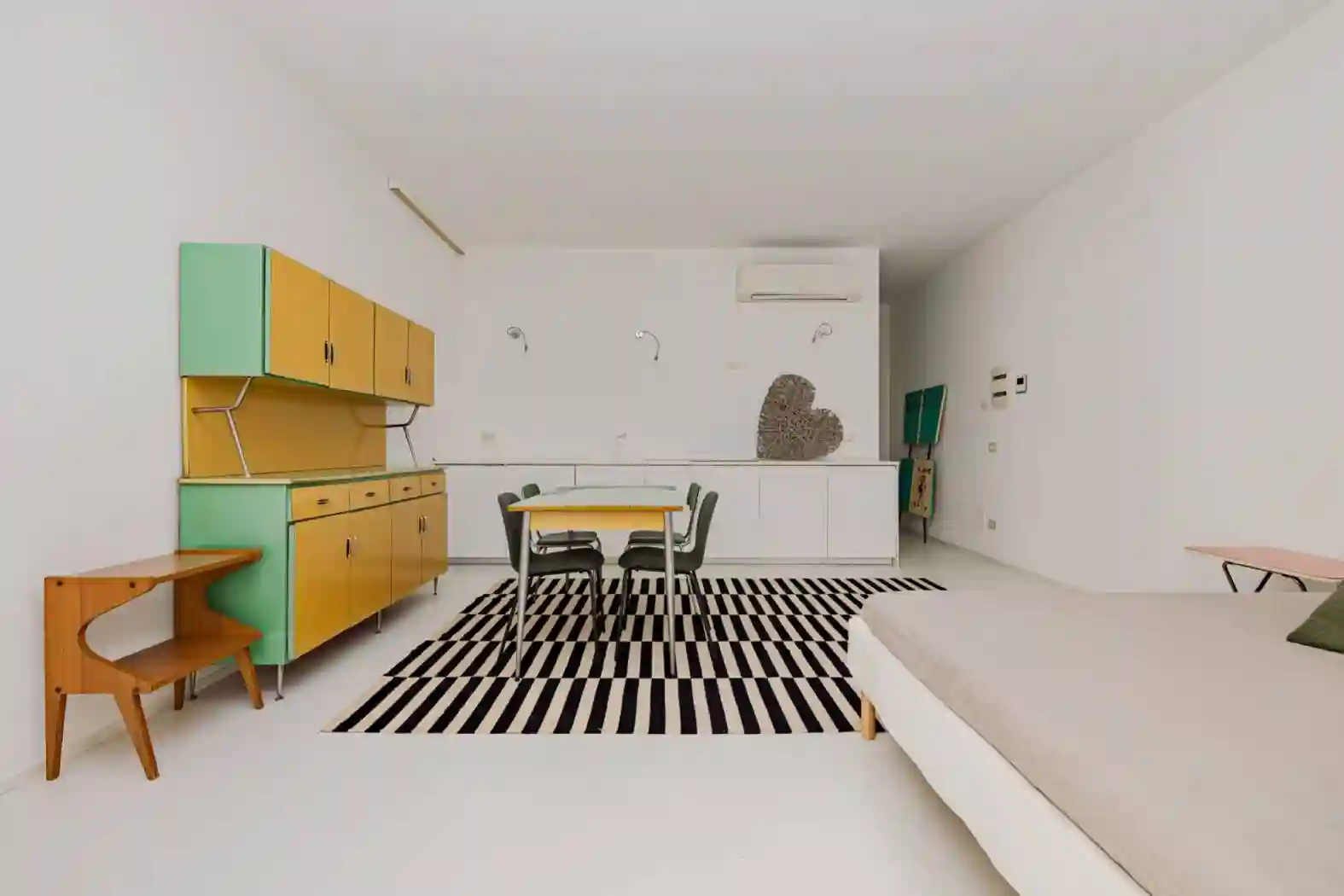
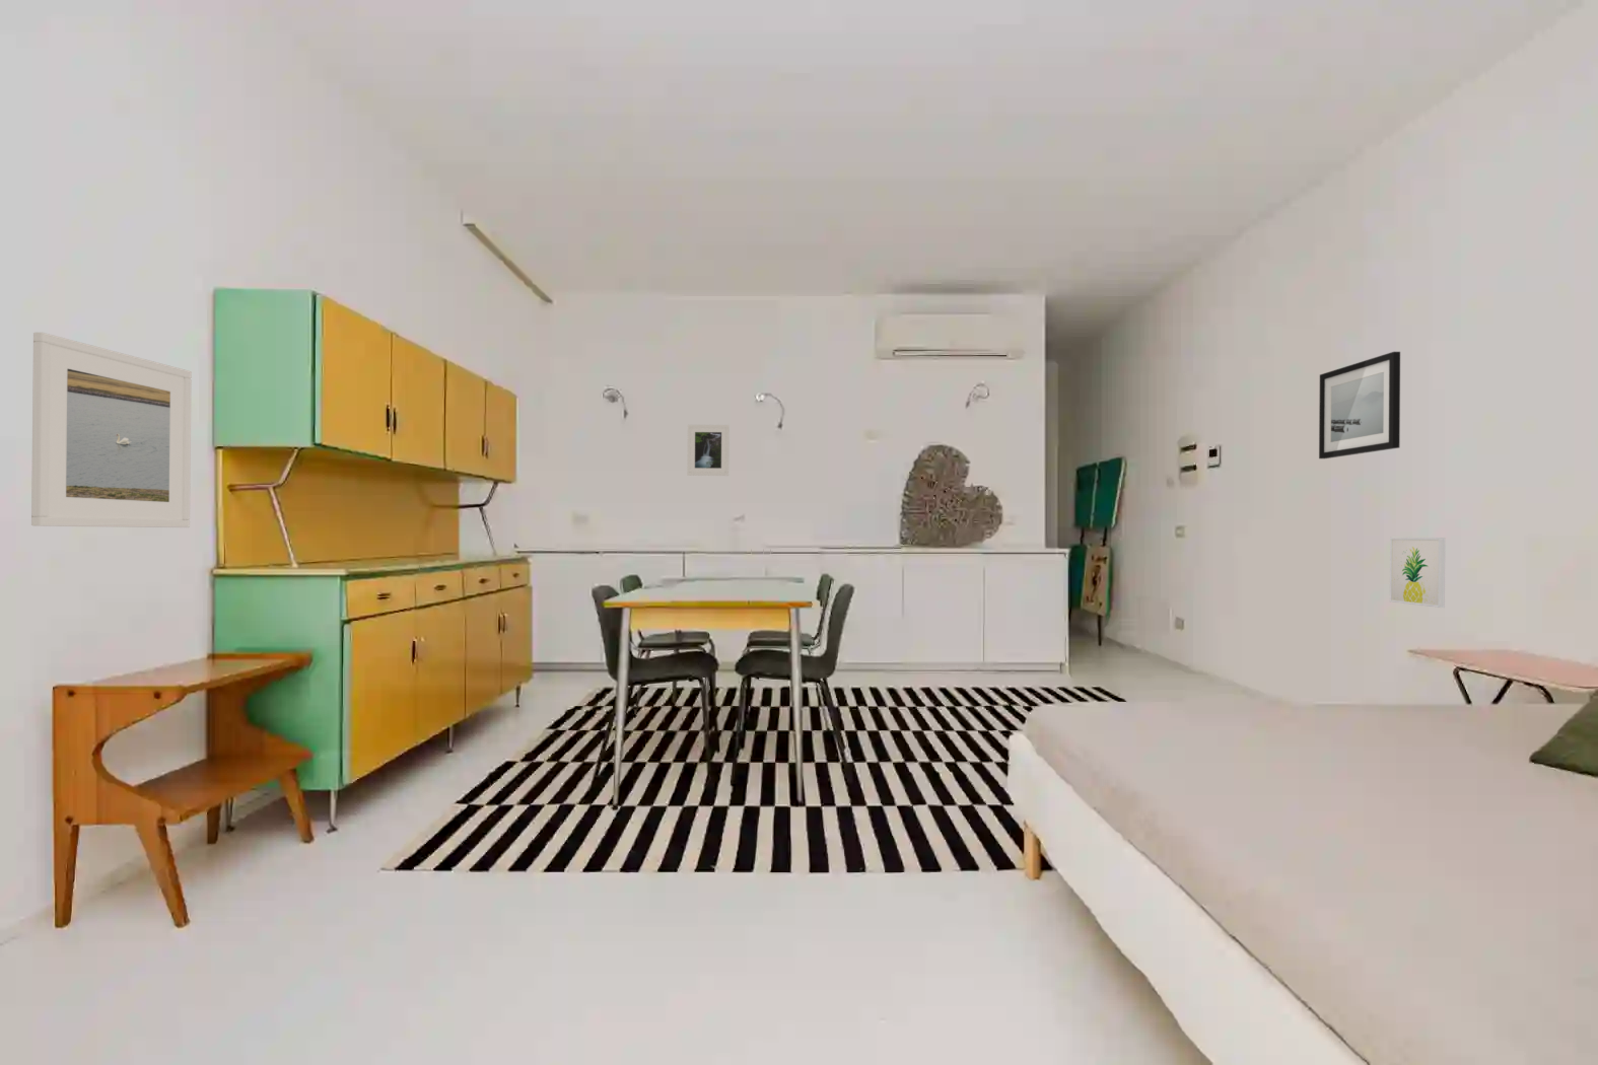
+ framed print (709, 449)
+ wall art (1357, 409)
+ wall art (1415, 571)
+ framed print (120, 440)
